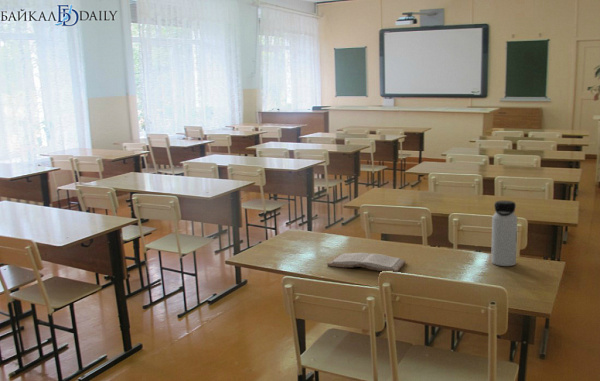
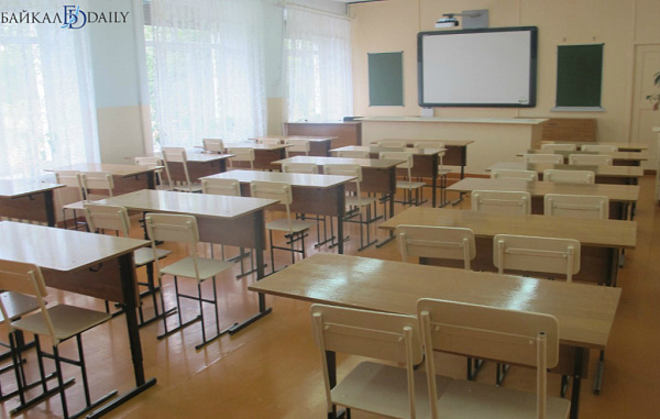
- book (366, 260)
- water bottle (504, 232)
